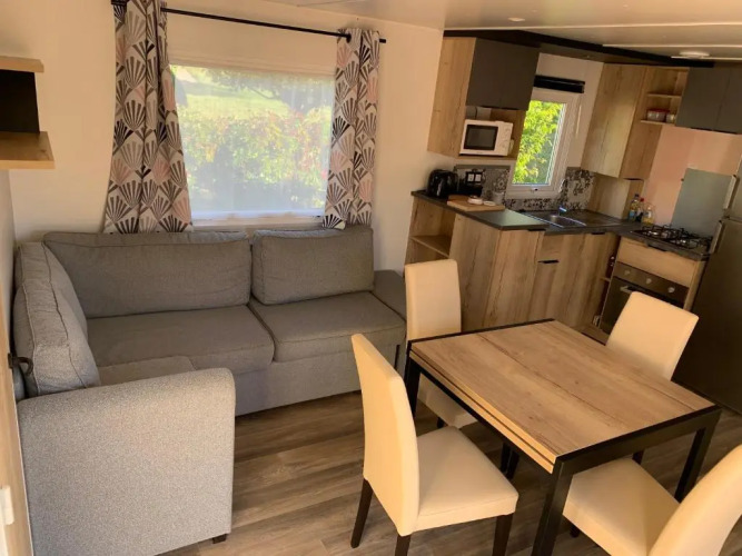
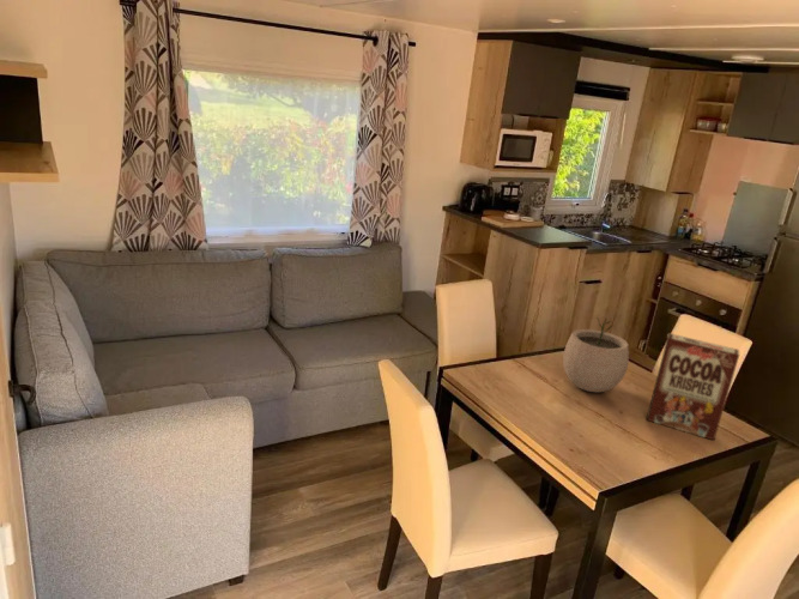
+ plant pot (597, 352)
+ cereal box (691, 386)
